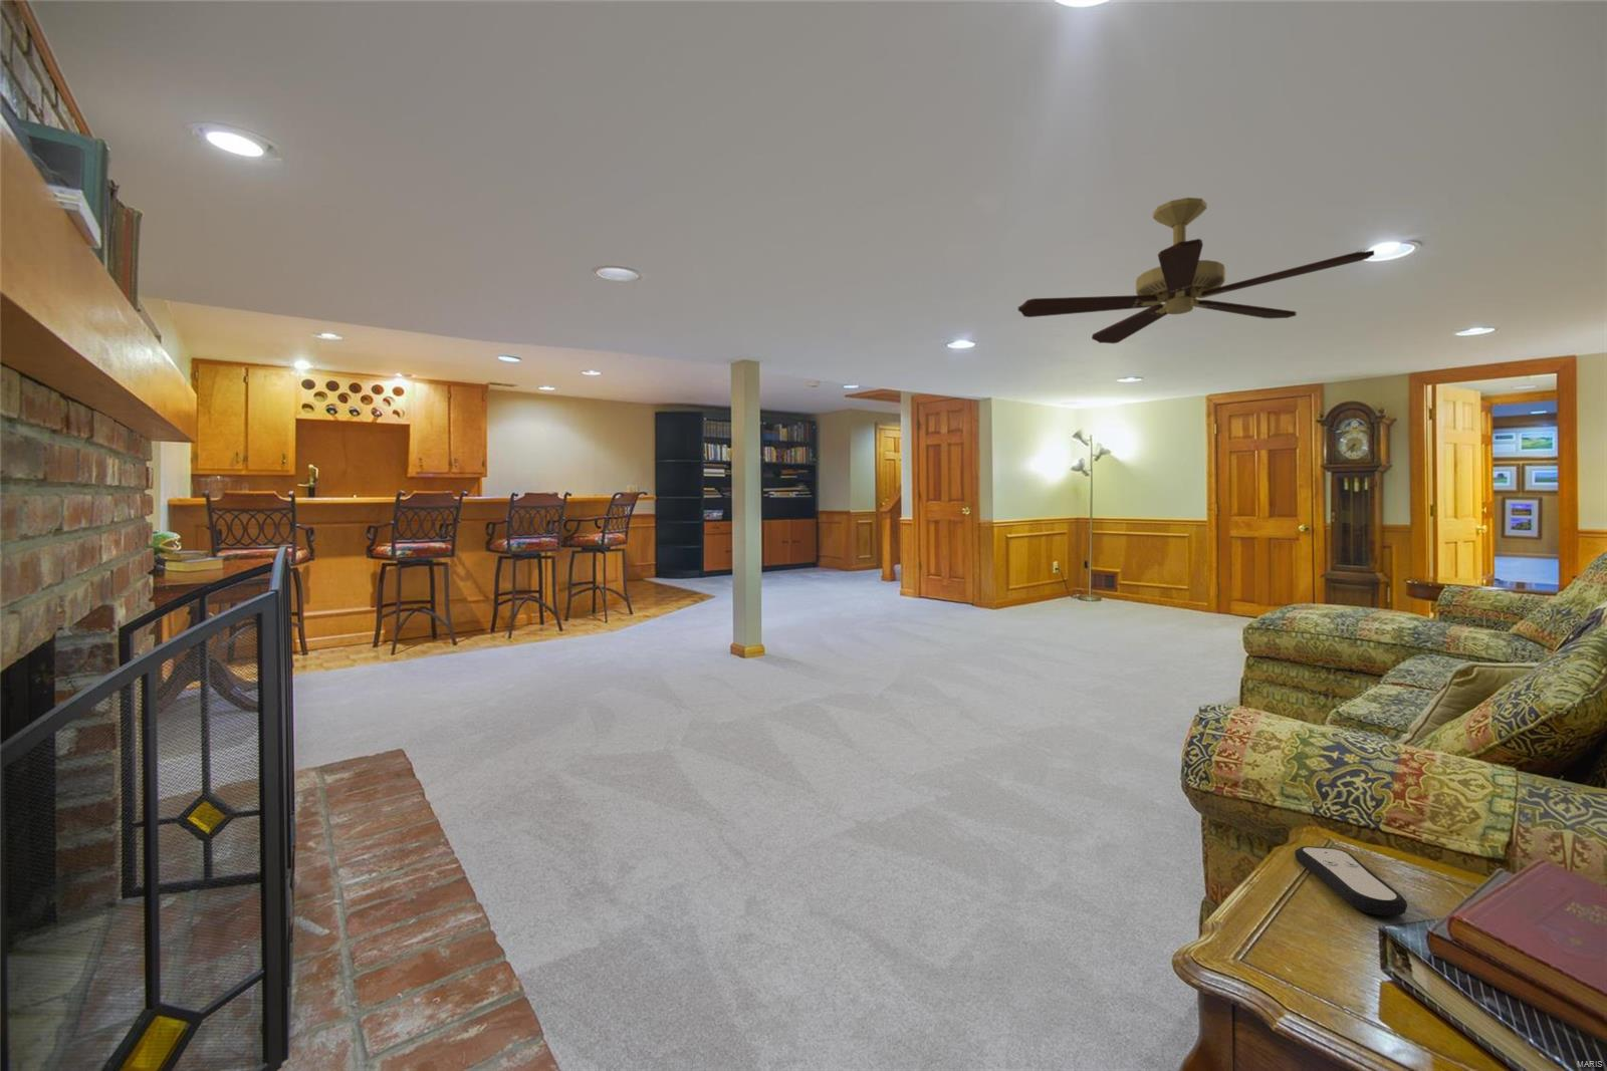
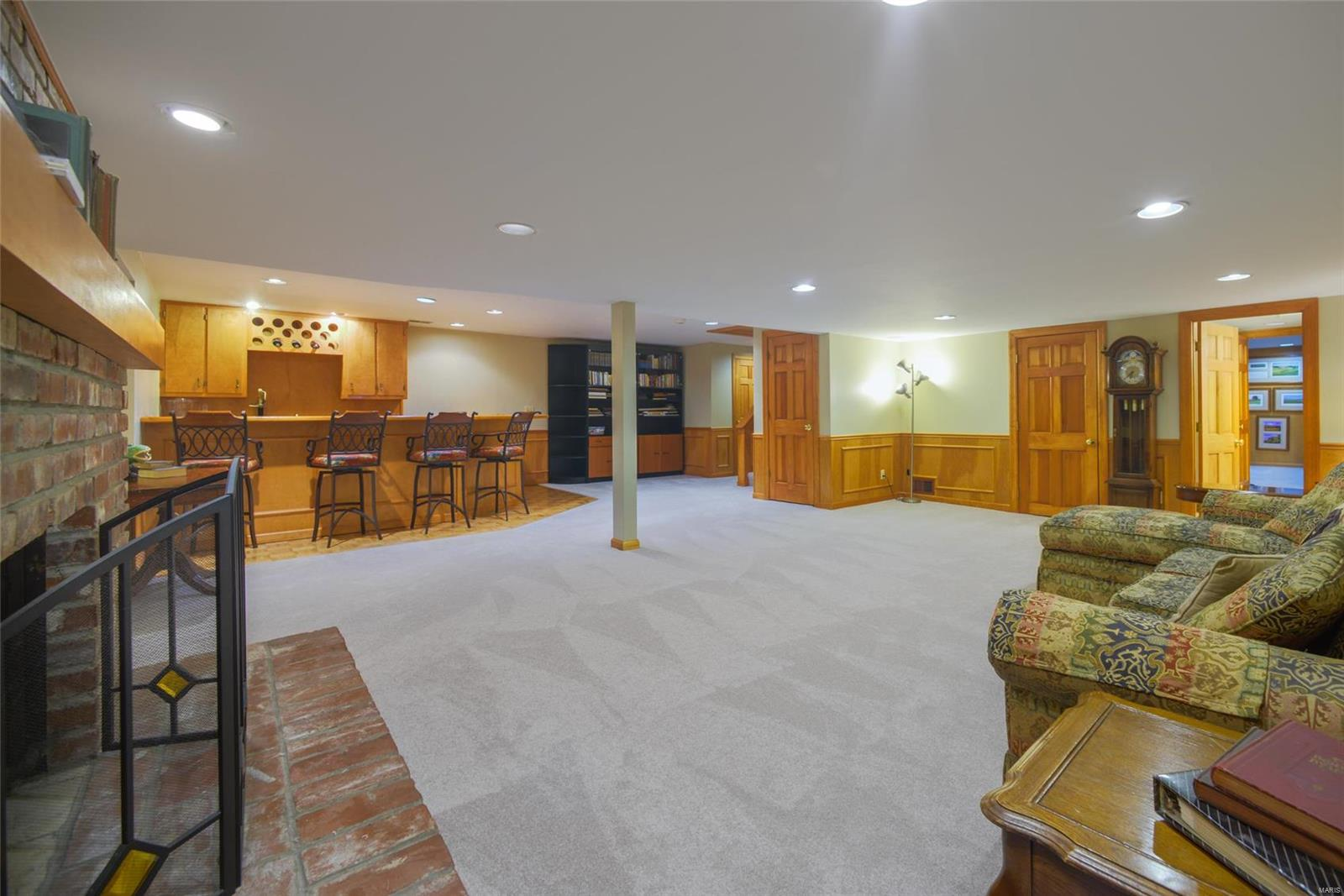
- remote control (1349, 877)
- ceiling fan (1177, 256)
